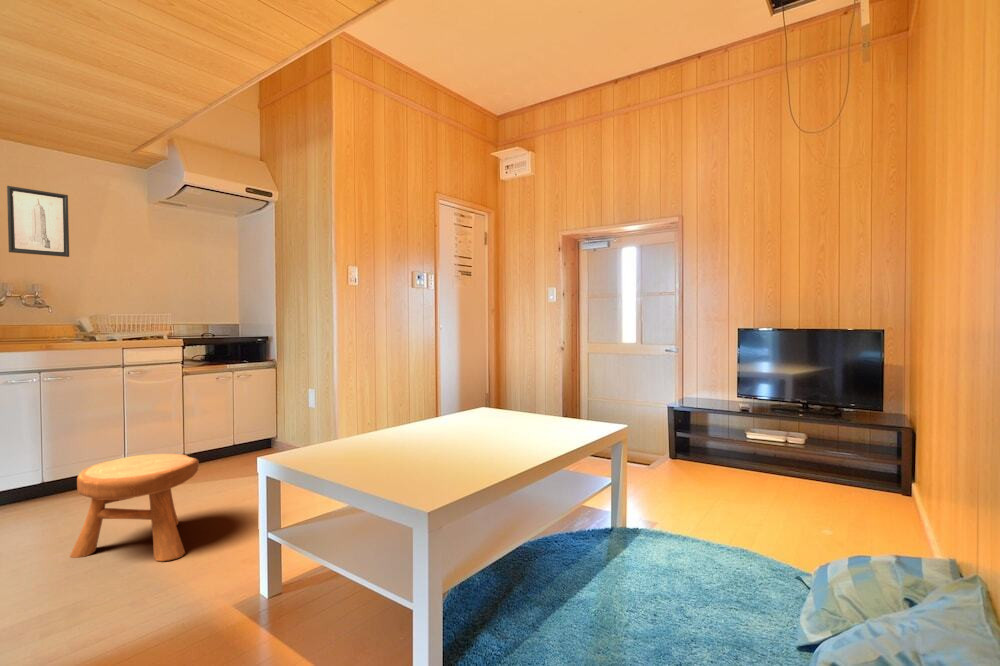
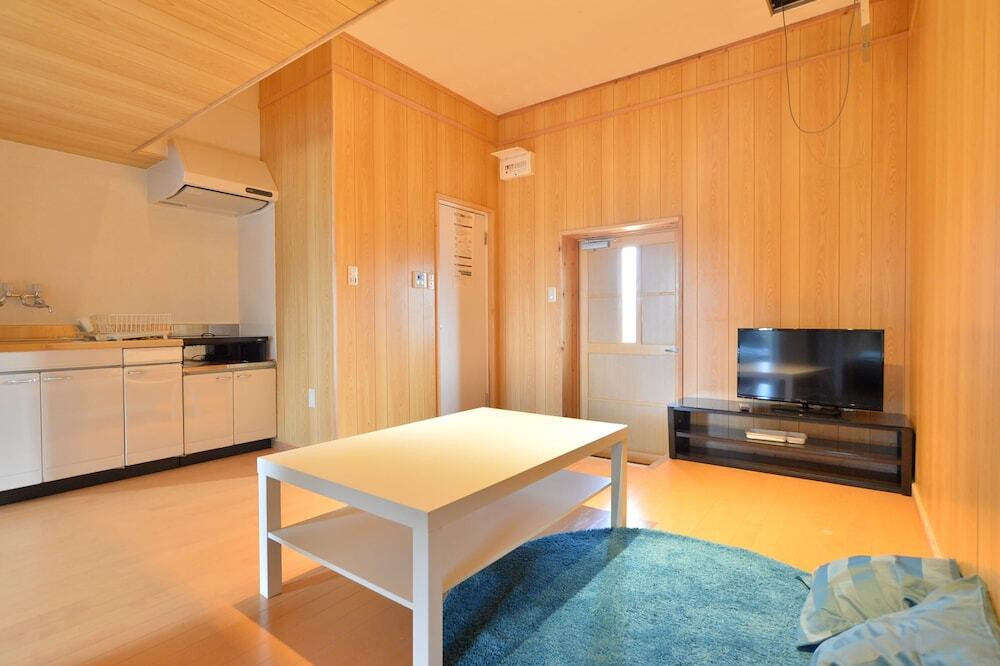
- stool (150, 505)
- wall art (39, 222)
